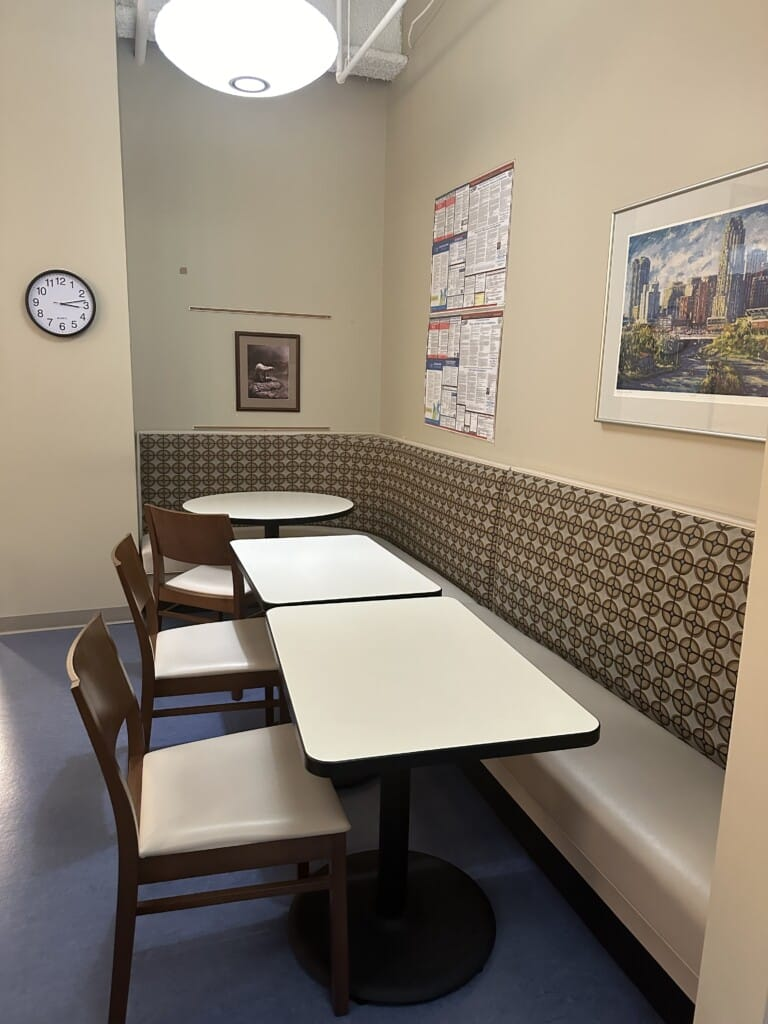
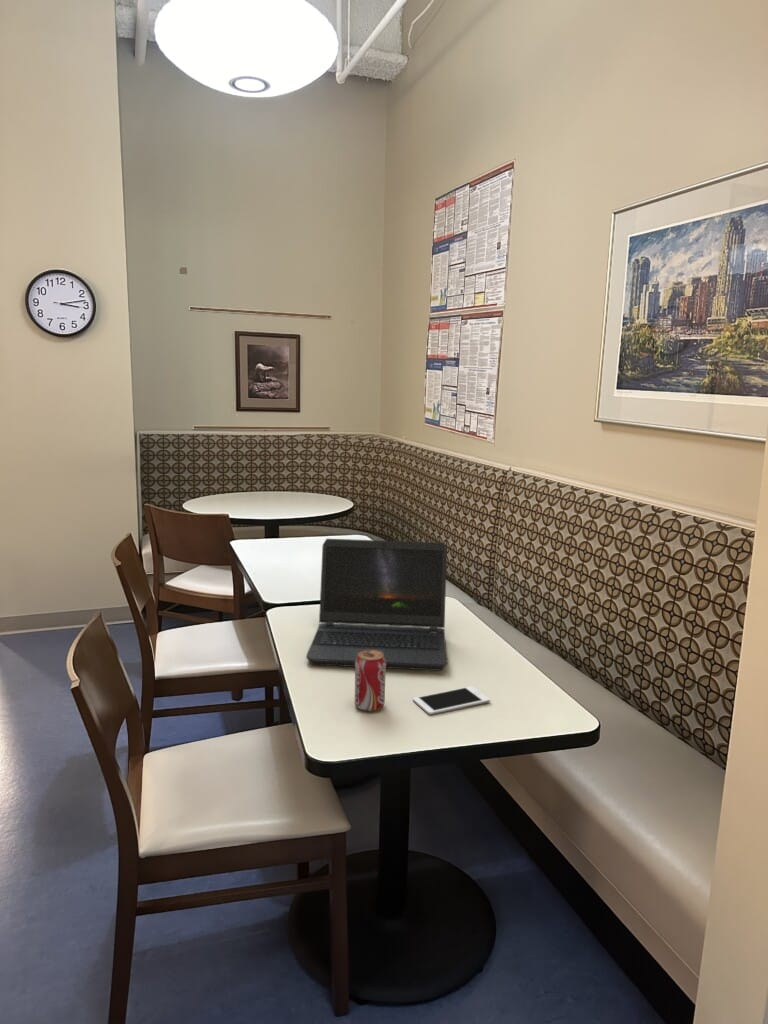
+ beverage can (370, 680)
+ laptop computer (380, 601)
+ cell phone (451, 699)
